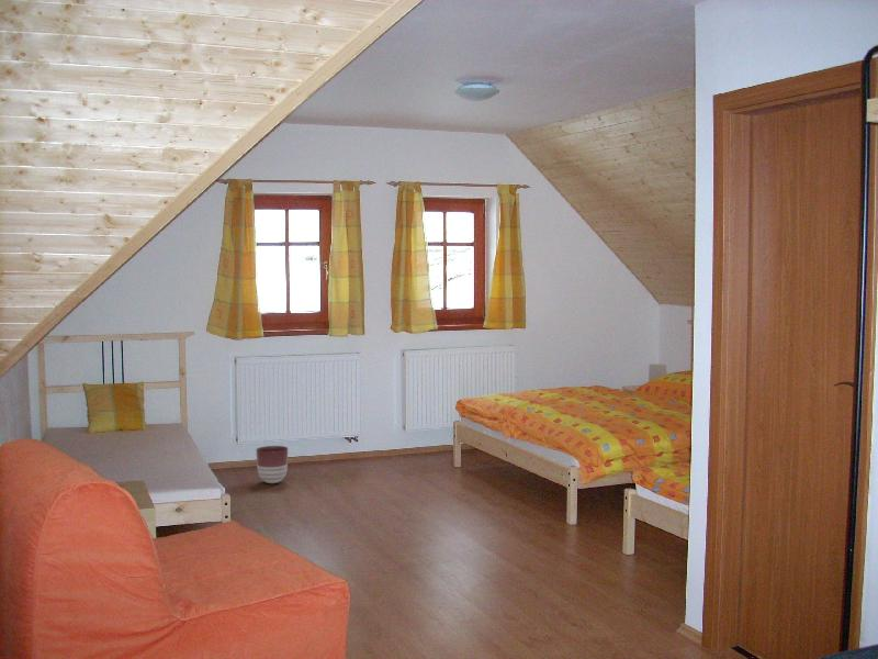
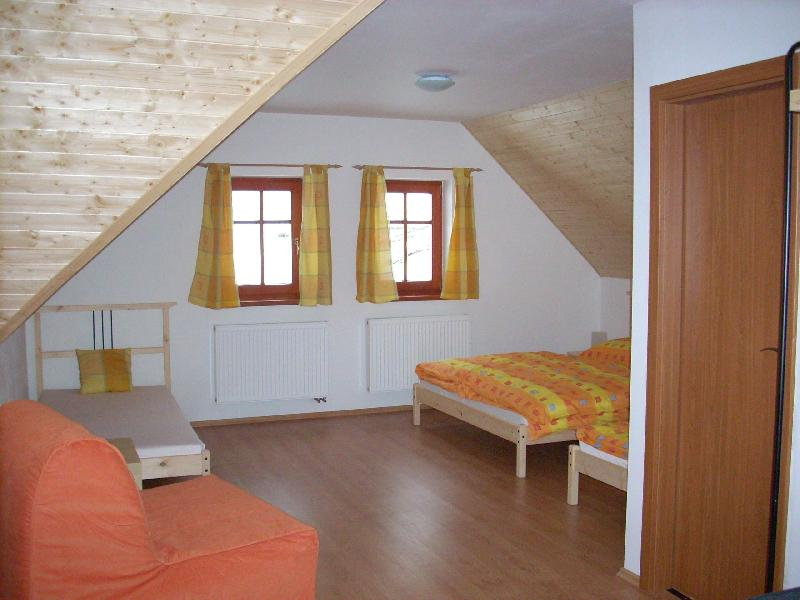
- planter (272, 466)
